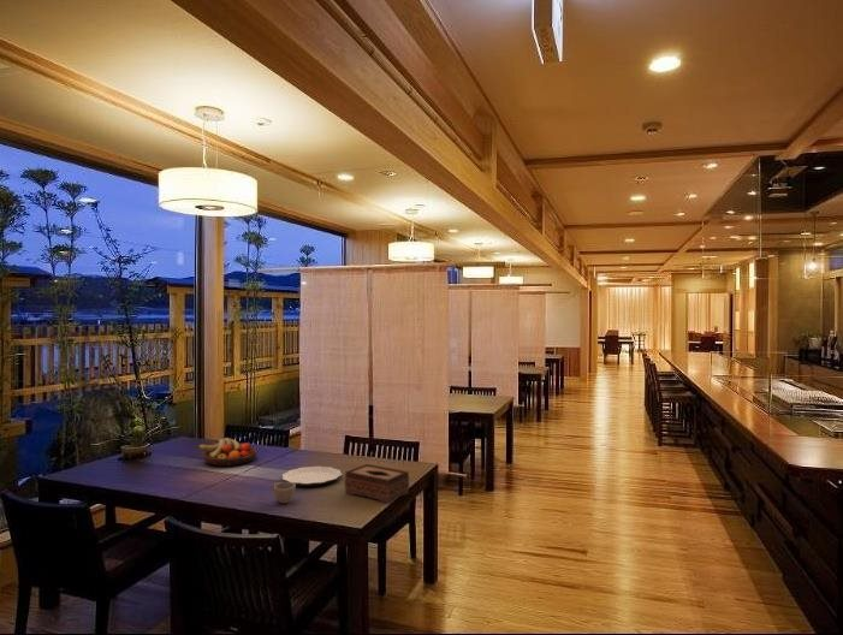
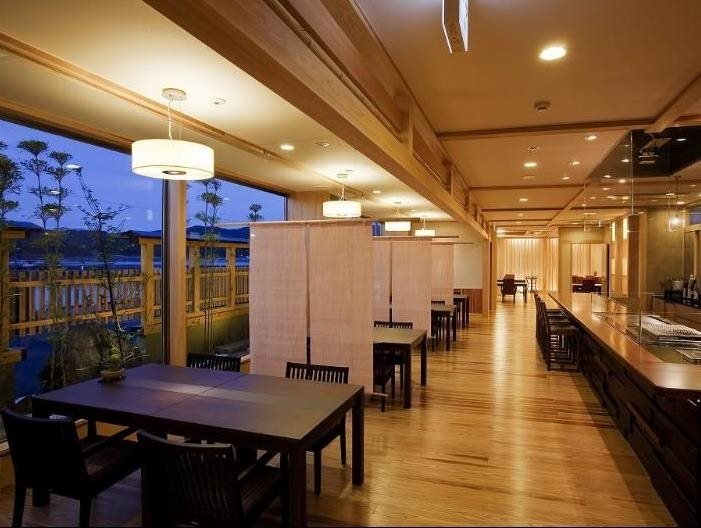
- fruit bowl (230, 450)
- tissue box (376, 482)
- plate (311, 476)
- cup (281, 492)
